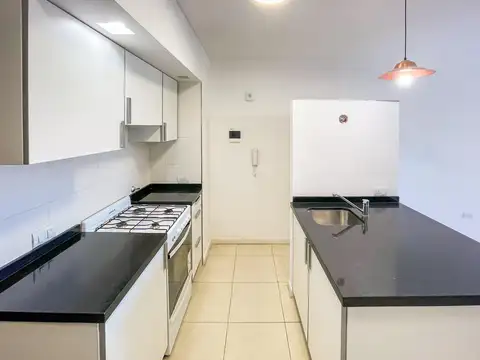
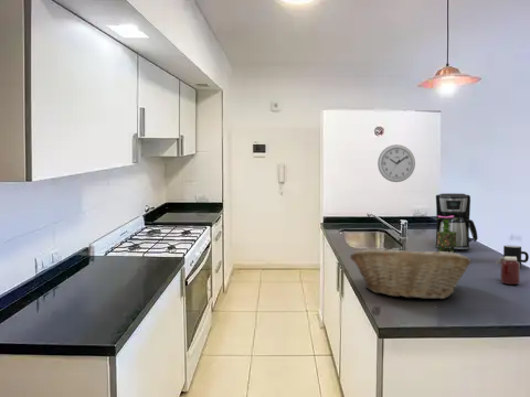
+ coffee maker (456, 219)
+ jar (508, 269)
+ flower (445, 237)
+ fruit basket (407, 268)
+ mug (516, 256)
+ wall clock (396, 163)
